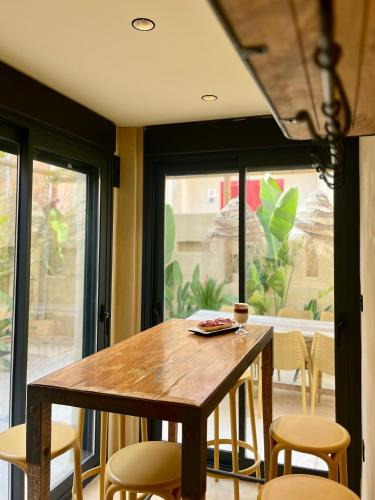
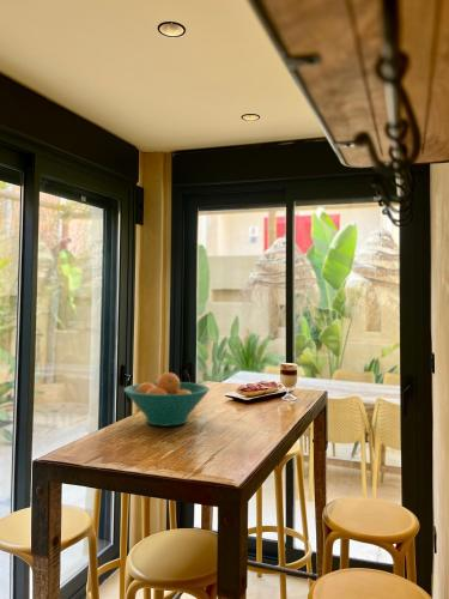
+ fruit bowl (166, 397)
